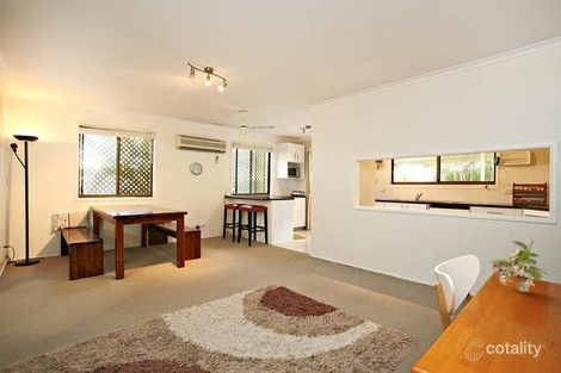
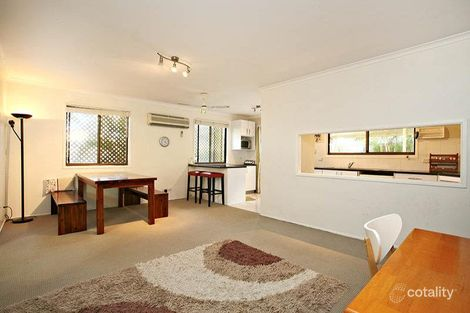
- plant (513, 262)
